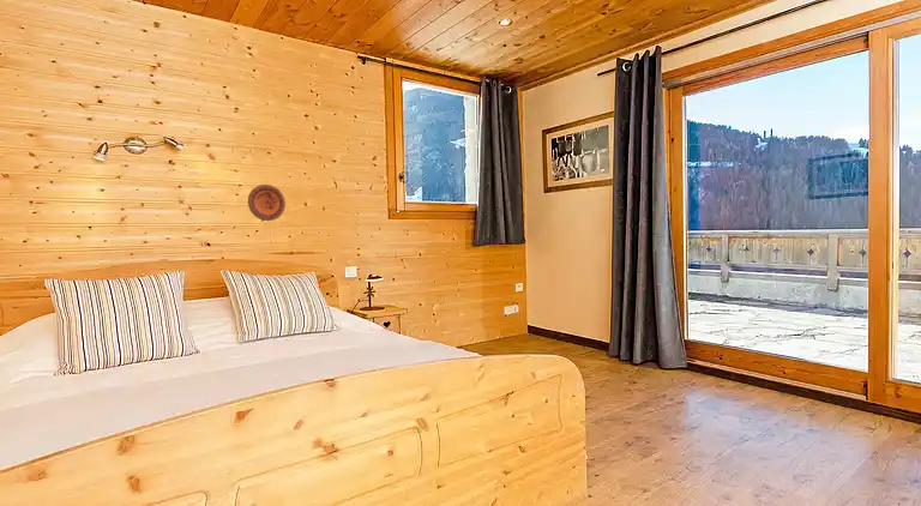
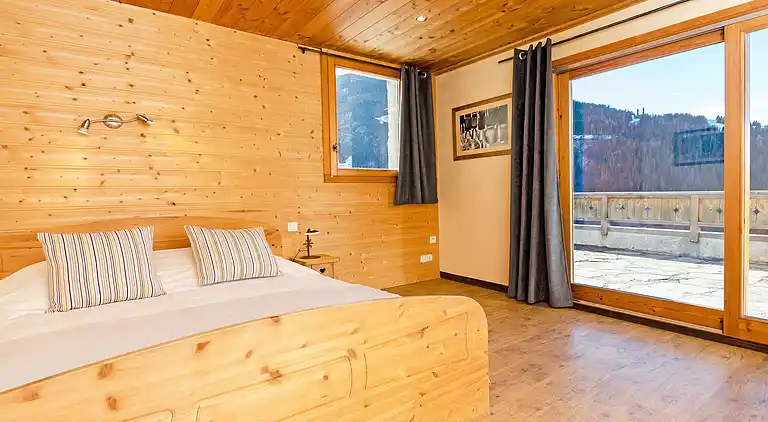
- decorative plate (266, 203)
